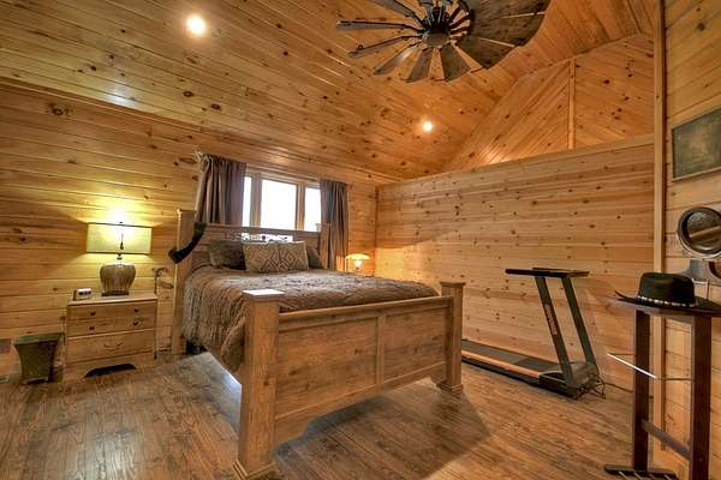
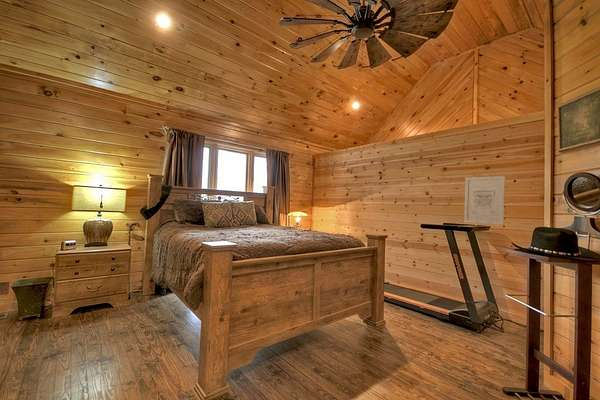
+ wall art (483, 200)
